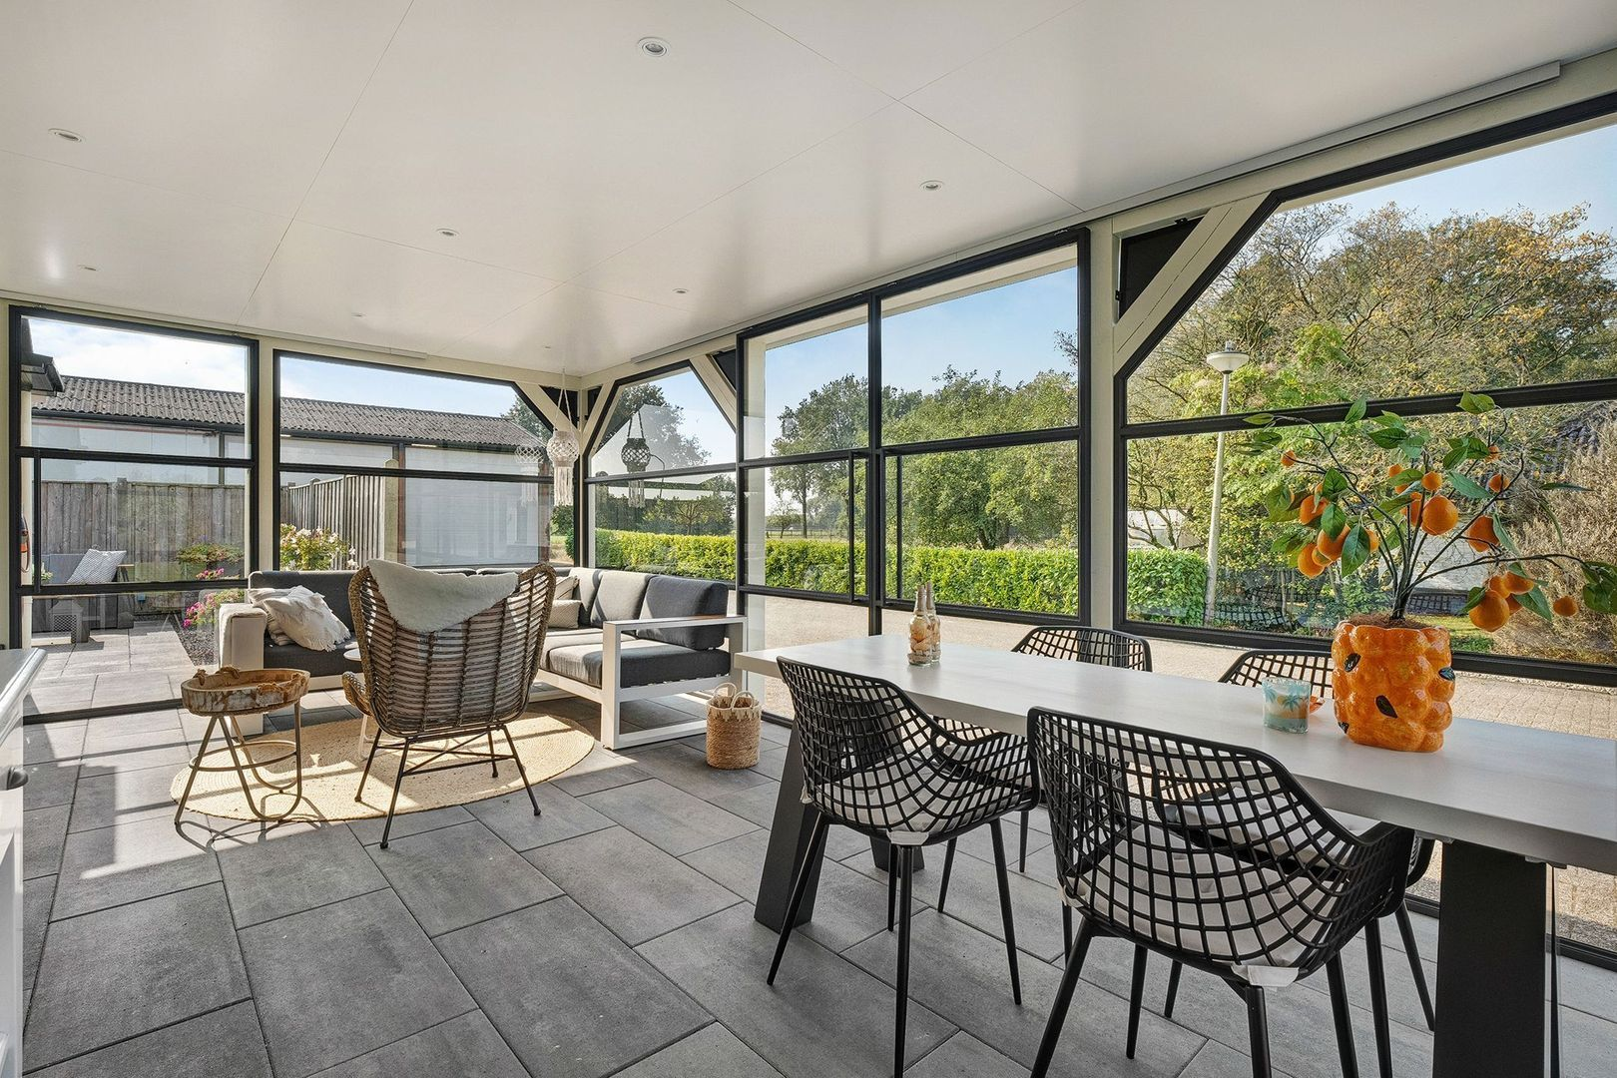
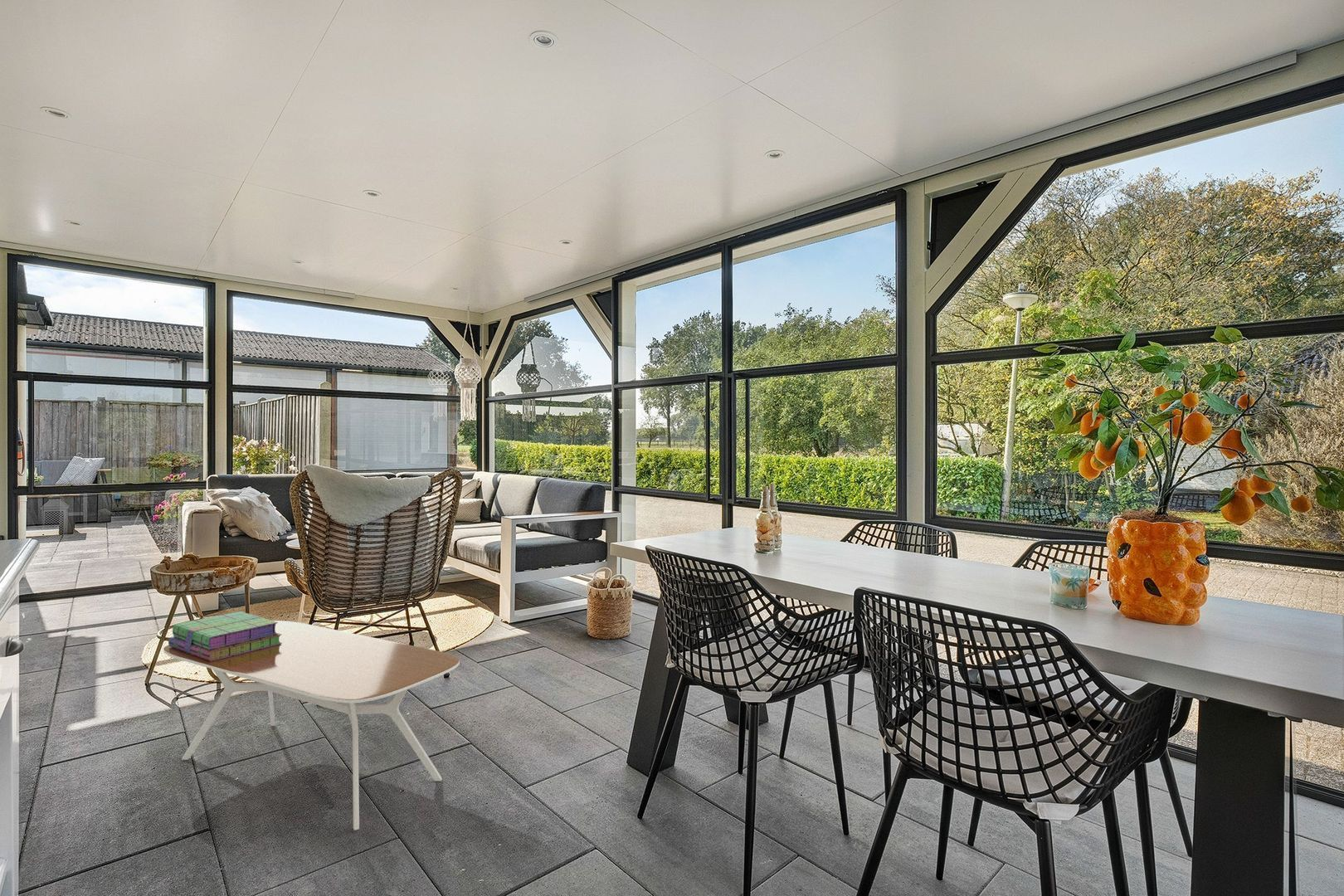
+ stack of books (226, 634)
+ coffee table (311, 703)
